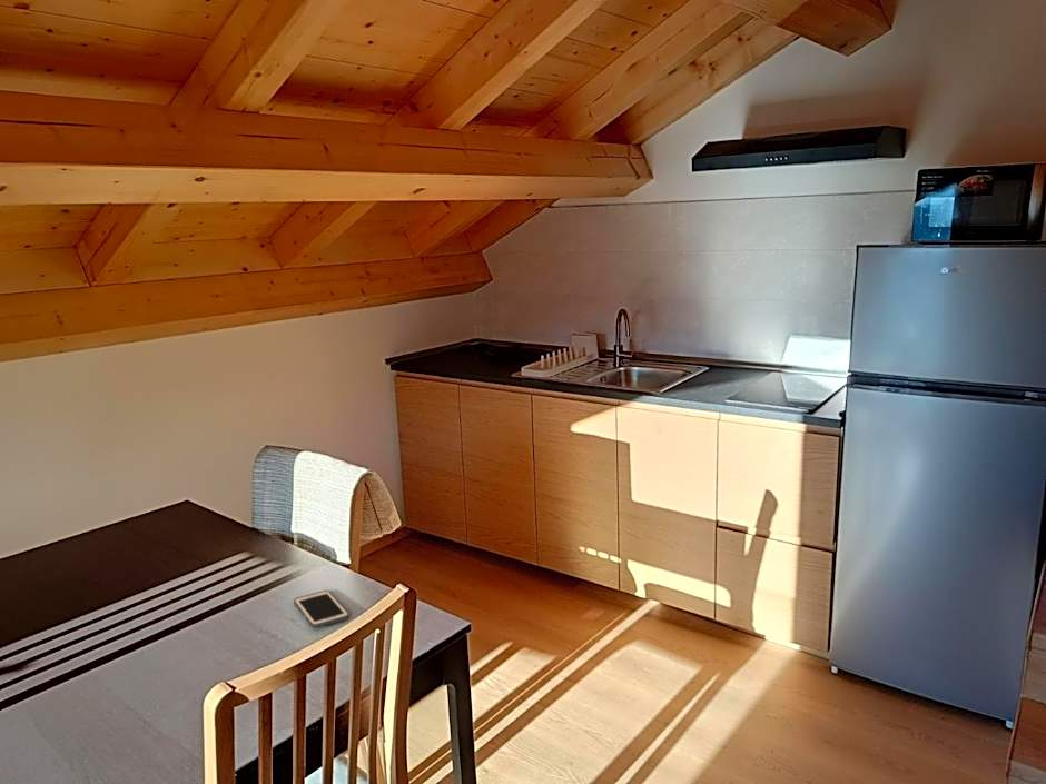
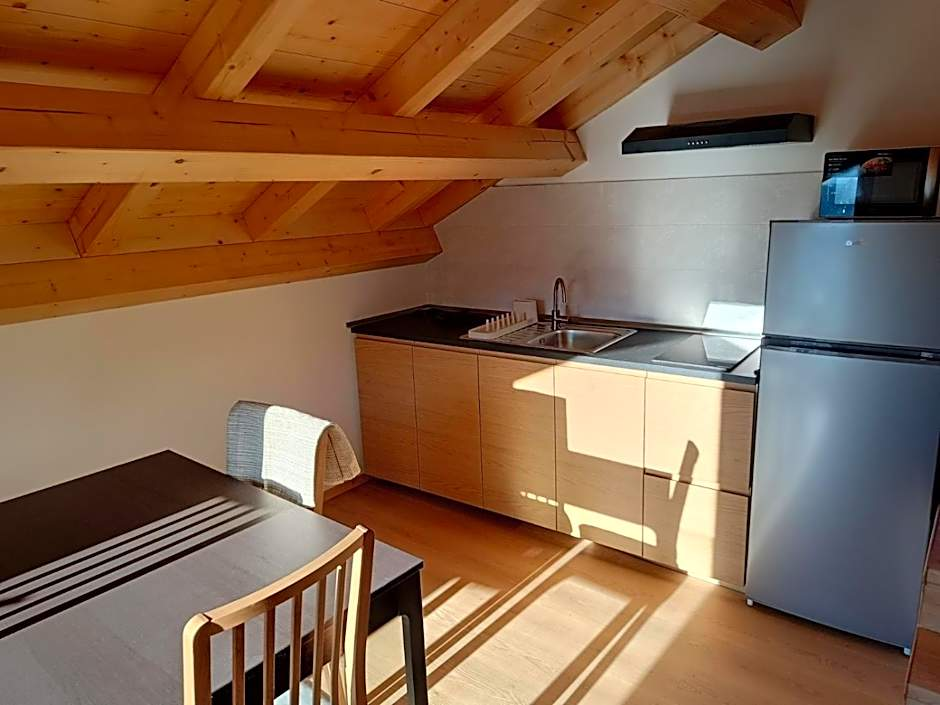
- cell phone (320, 608)
